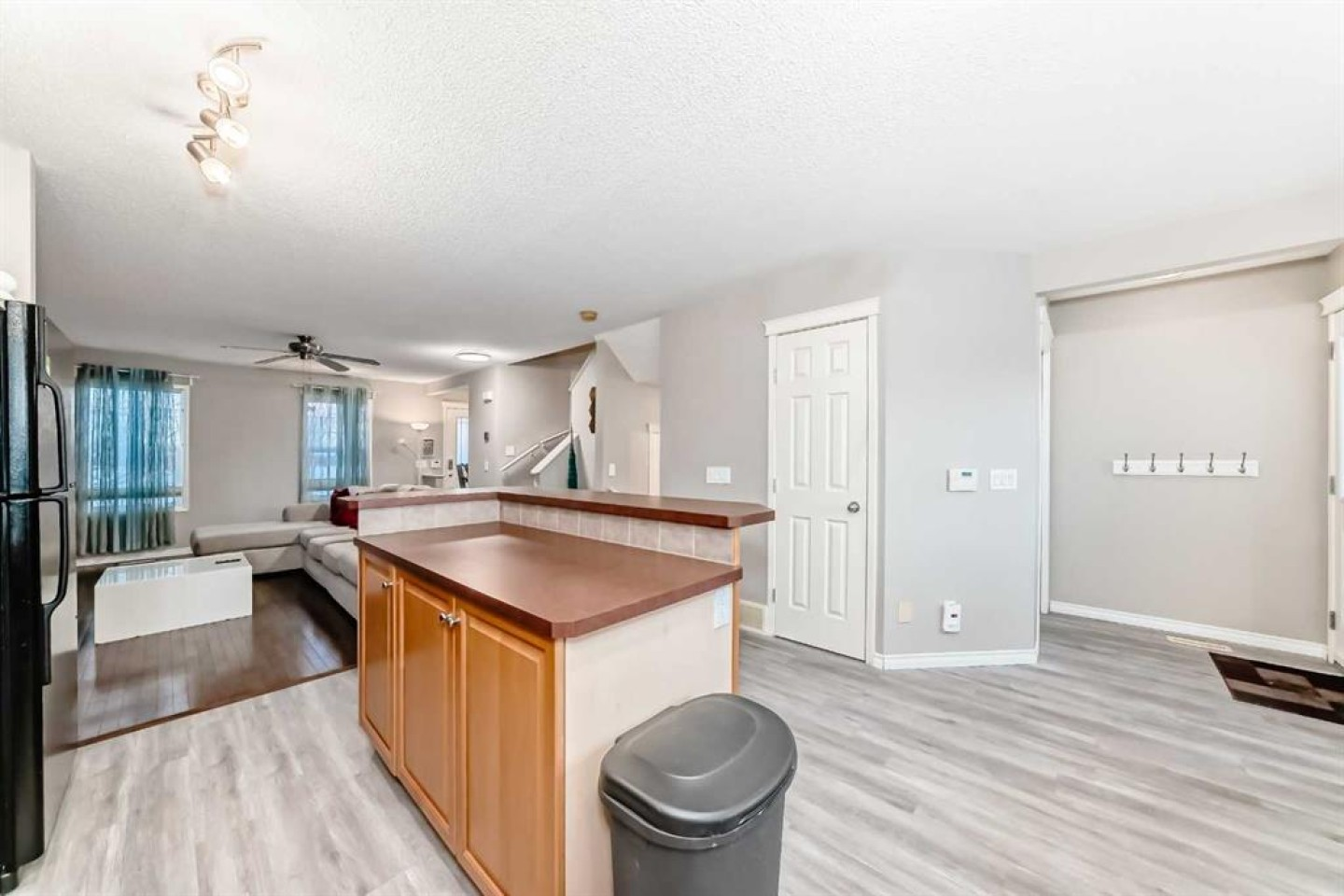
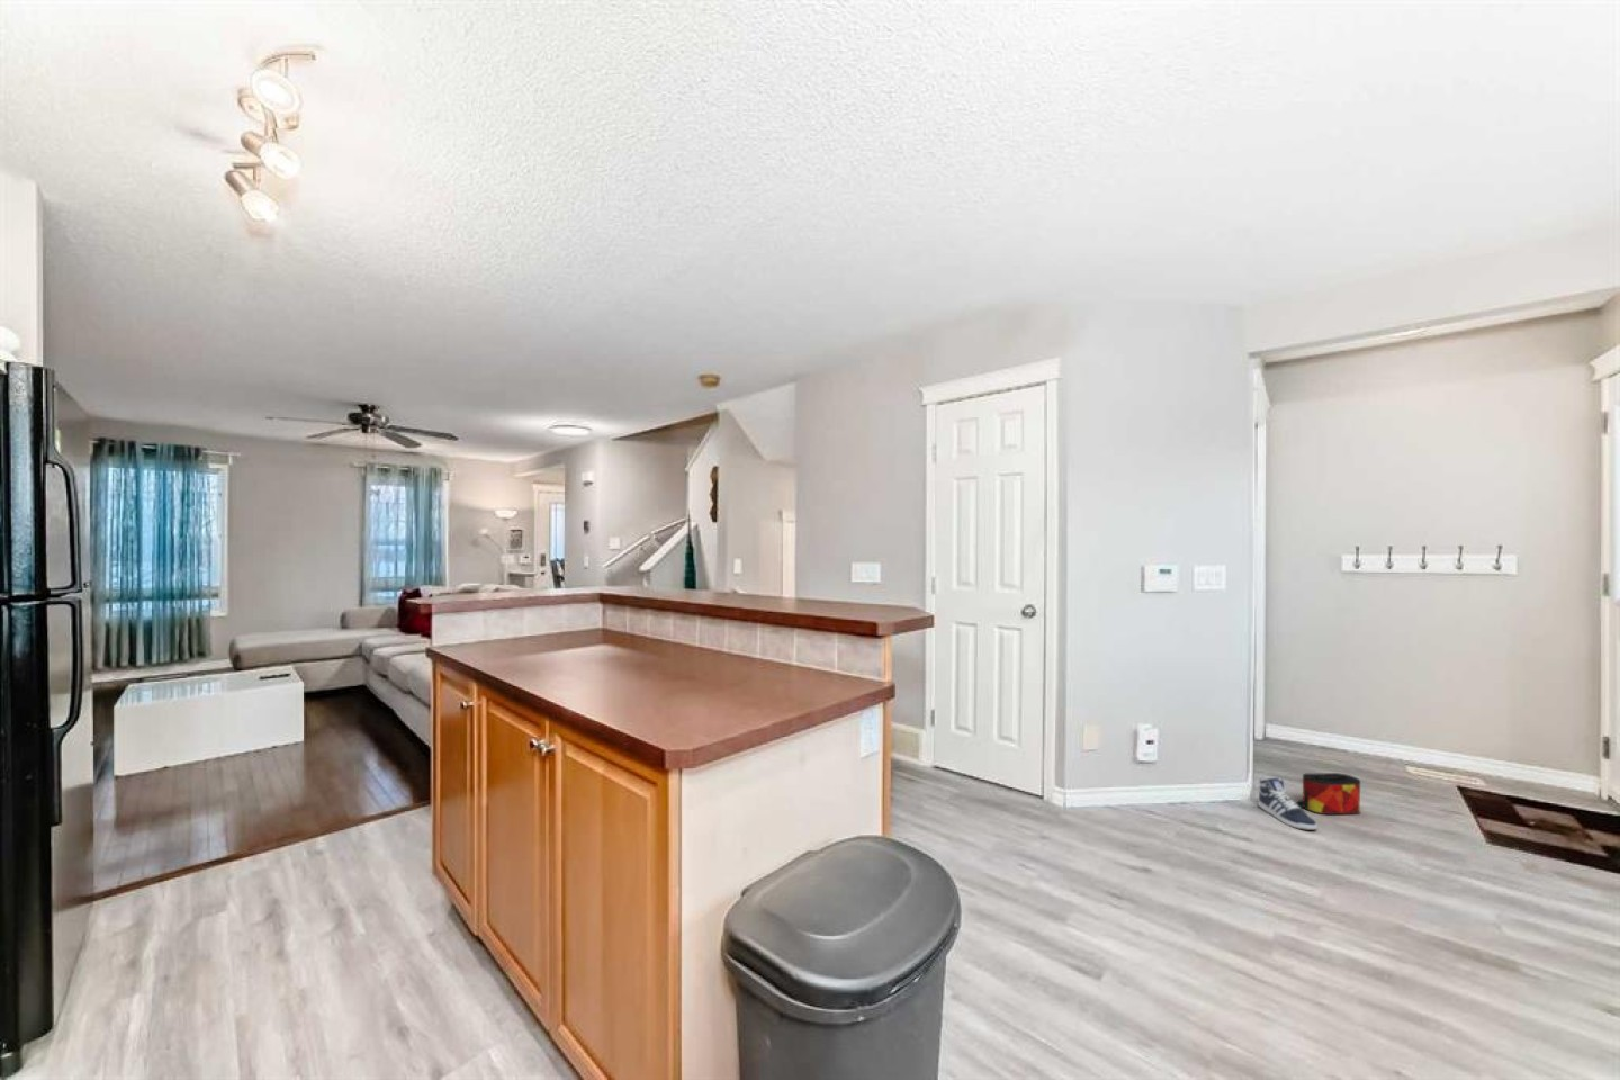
+ sneaker (1285, 802)
+ bag (1328, 791)
